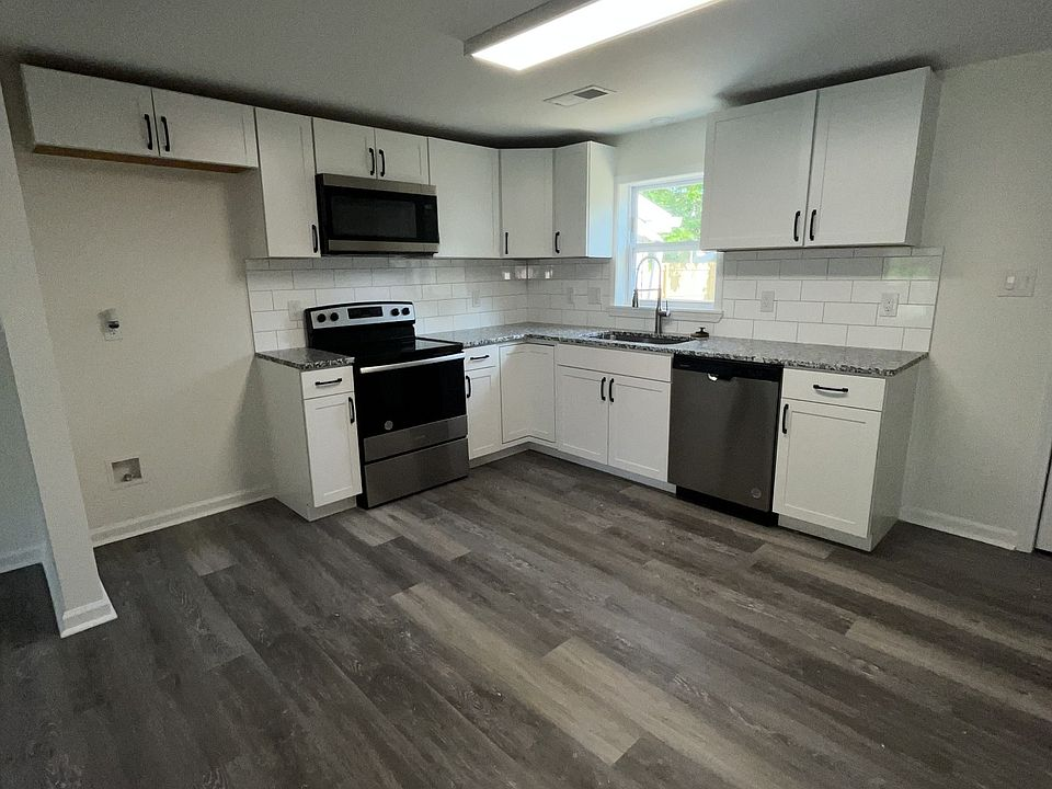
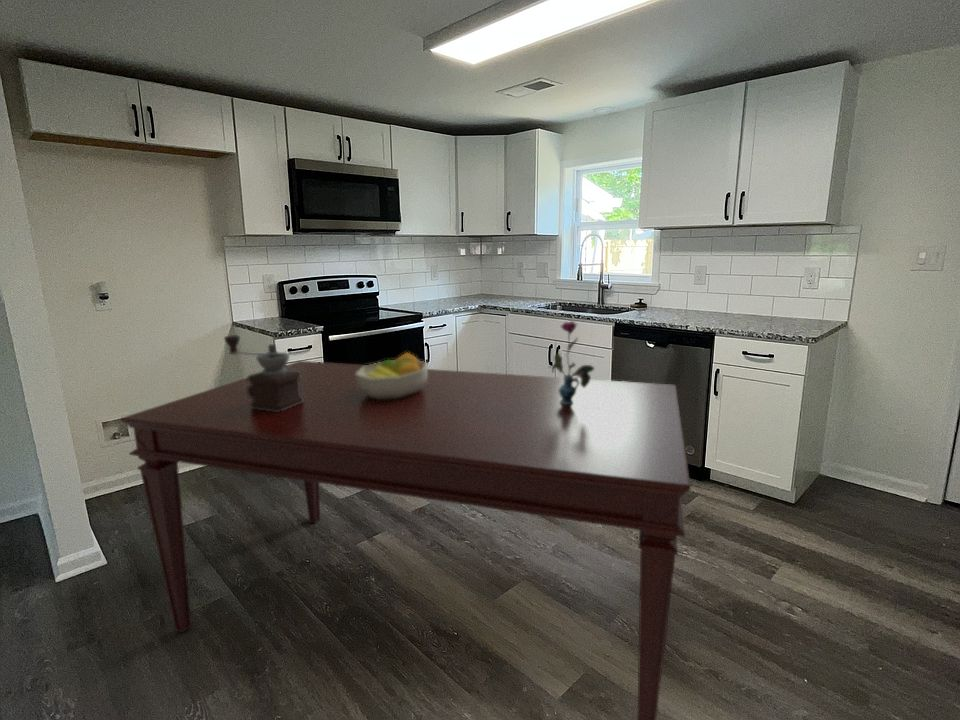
+ coffee grinder (256, 373)
+ vase (572, 363)
+ dining table (425, 498)
+ fruit bowl (393, 373)
